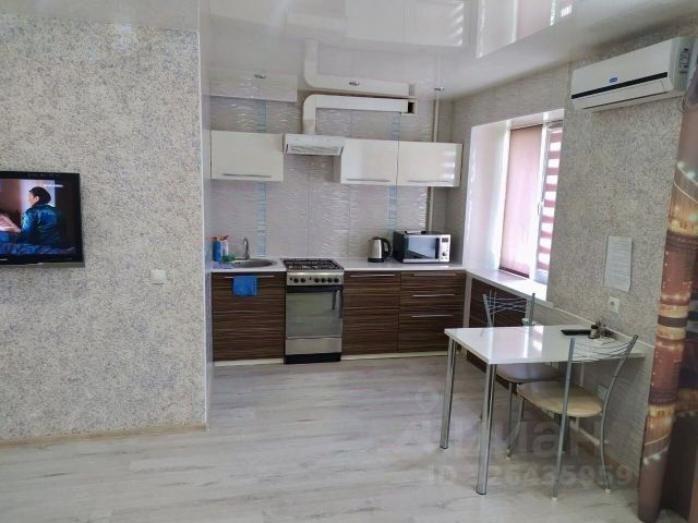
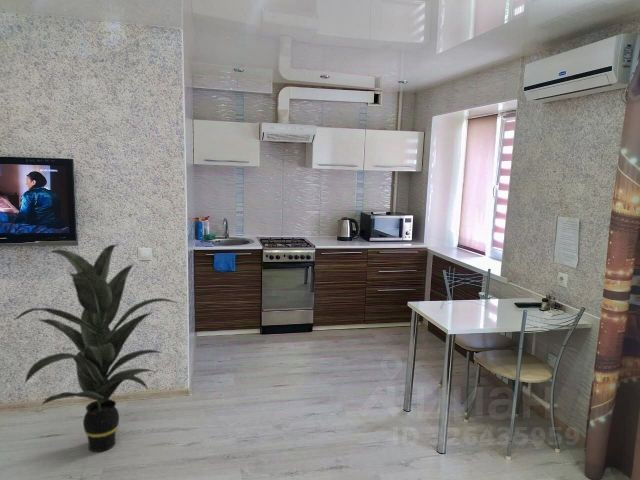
+ indoor plant (99, 349)
